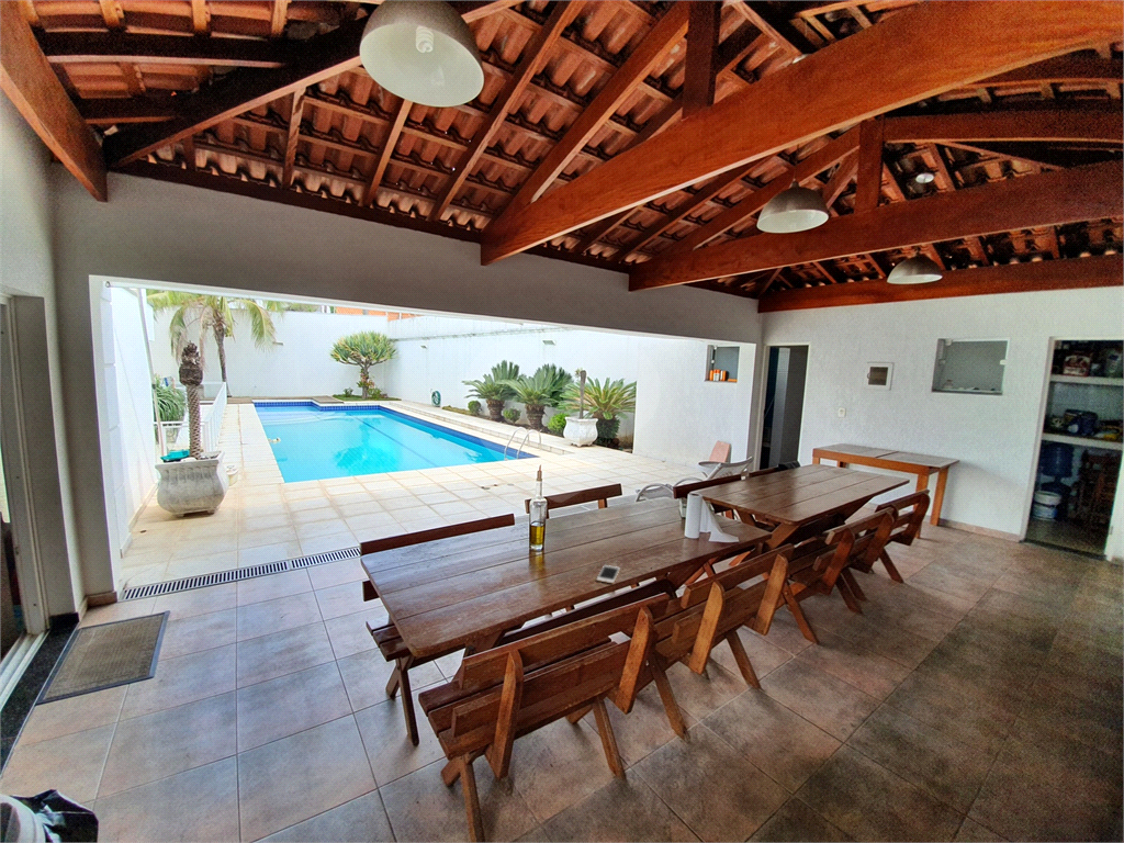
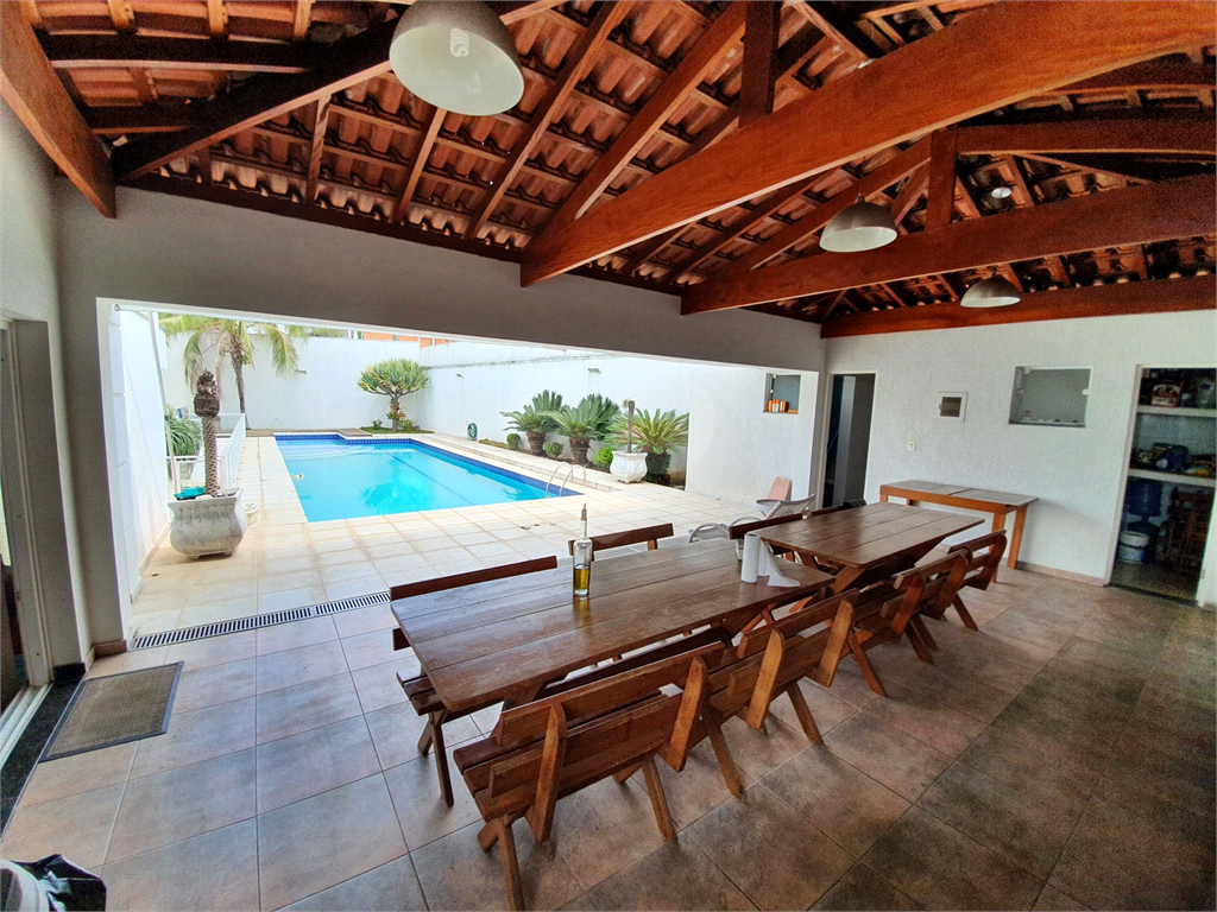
- cell phone (608, 573)
